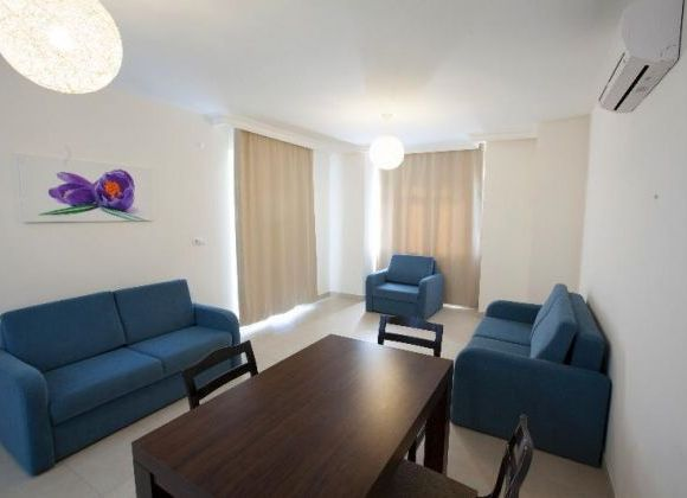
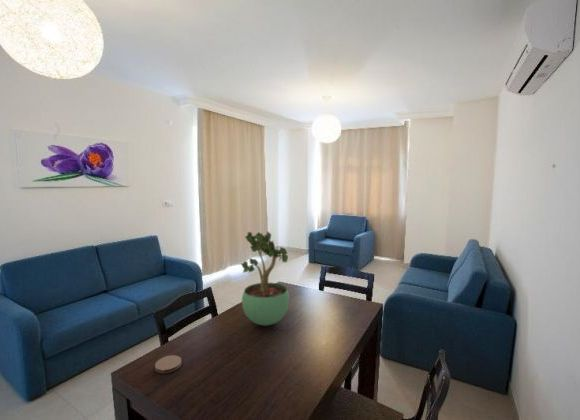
+ coaster (168, 363)
+ potted plant (267, 277)
